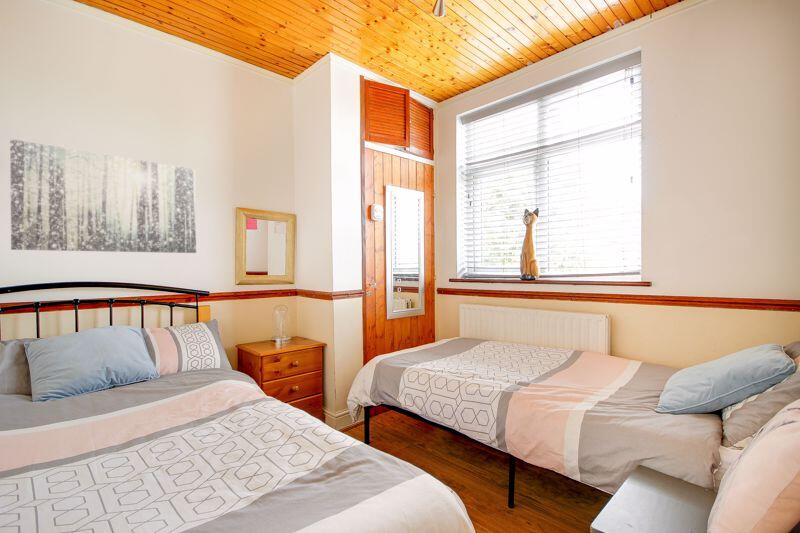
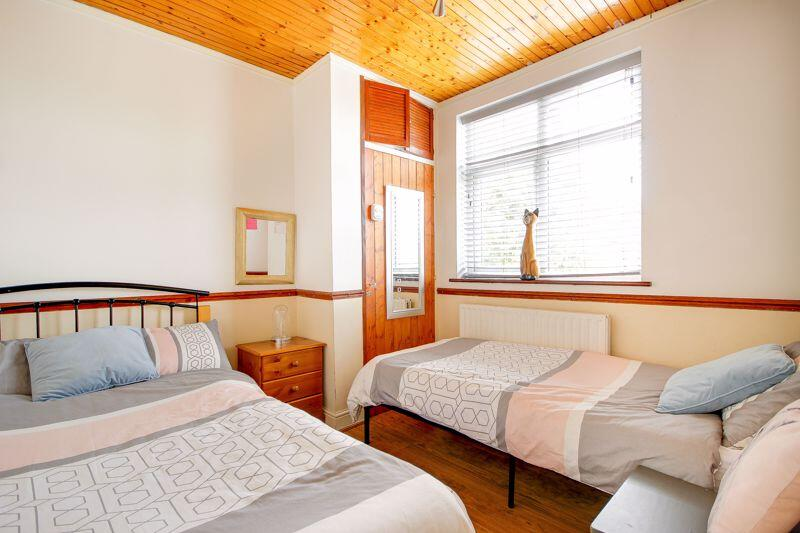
- wall art (115, 204)
